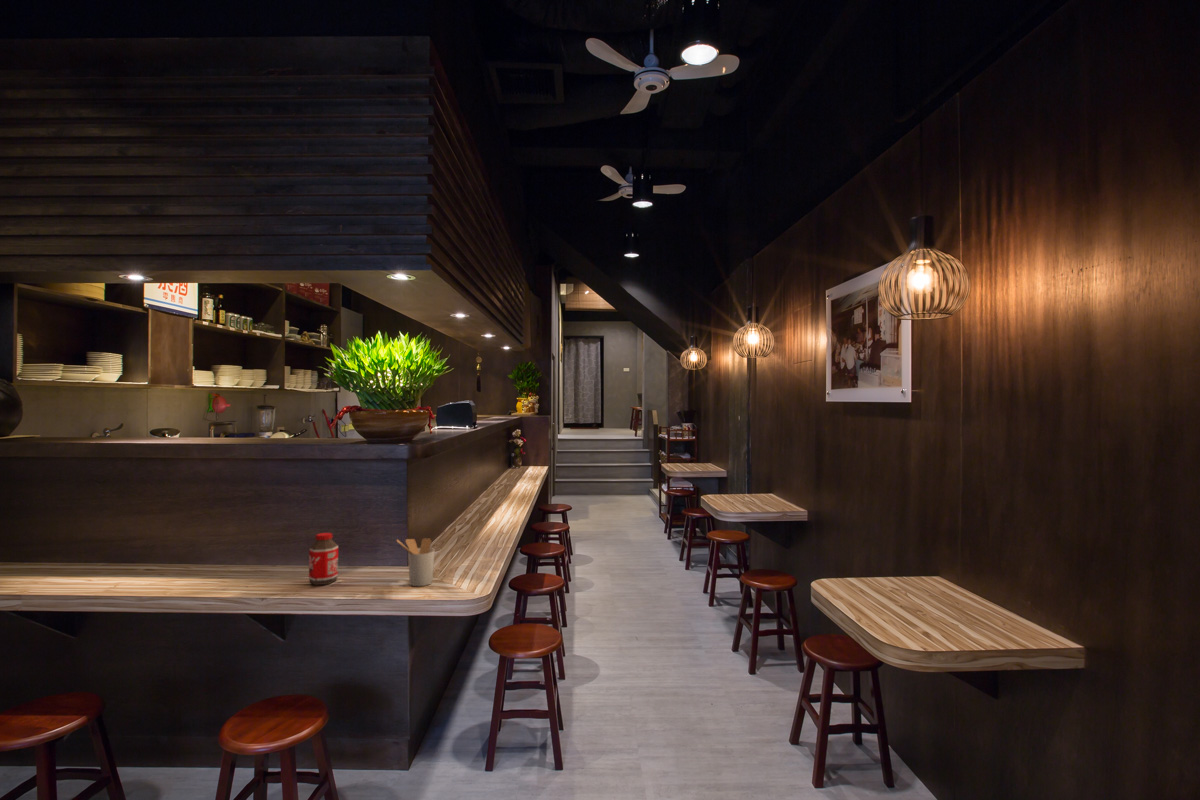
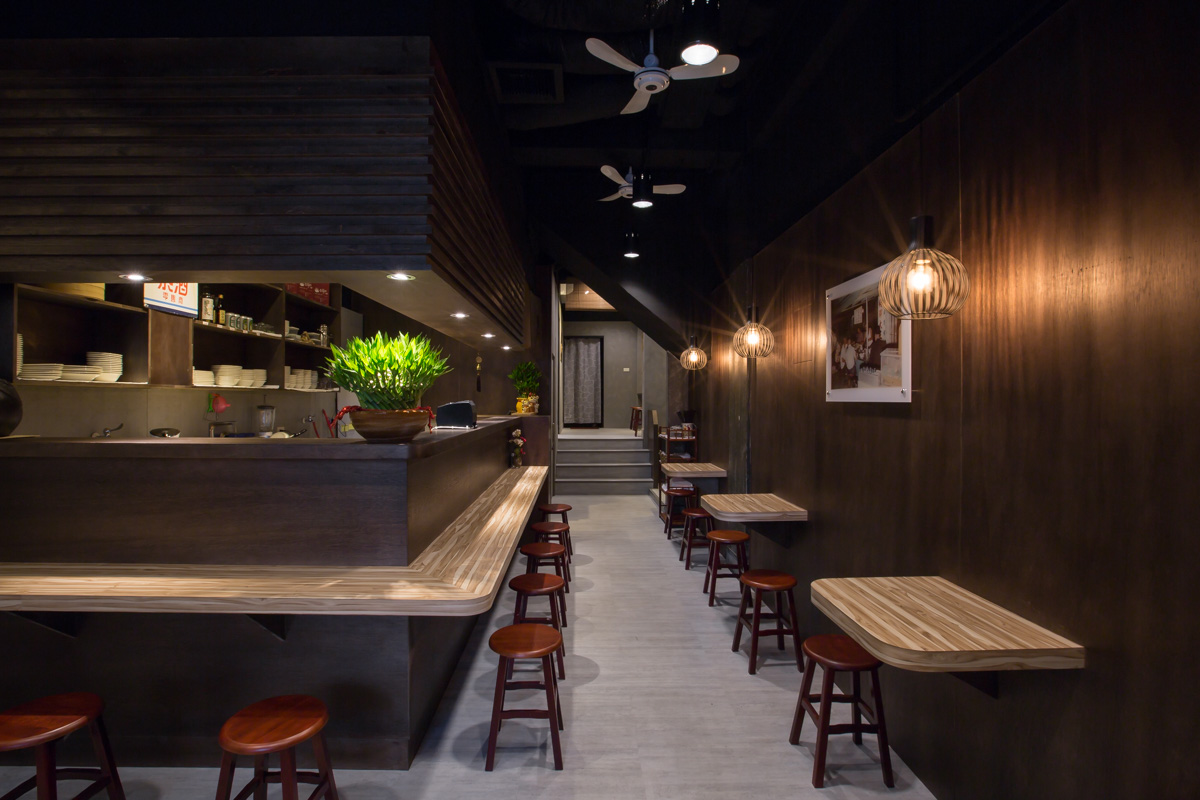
- bottle (323, 558)
- utensil holder (414, 560)
